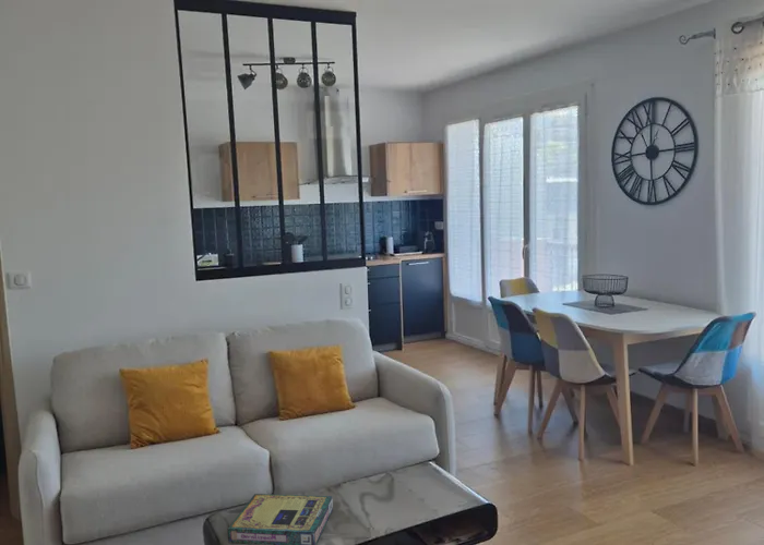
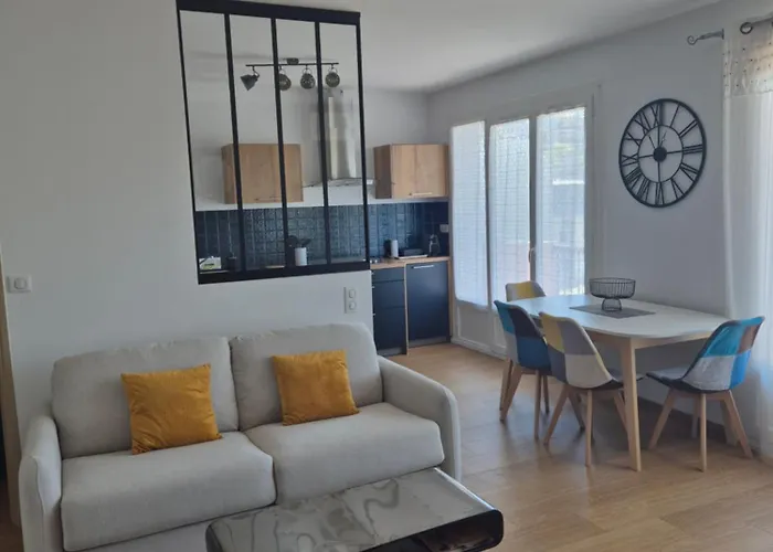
- video game box (283, 518)
